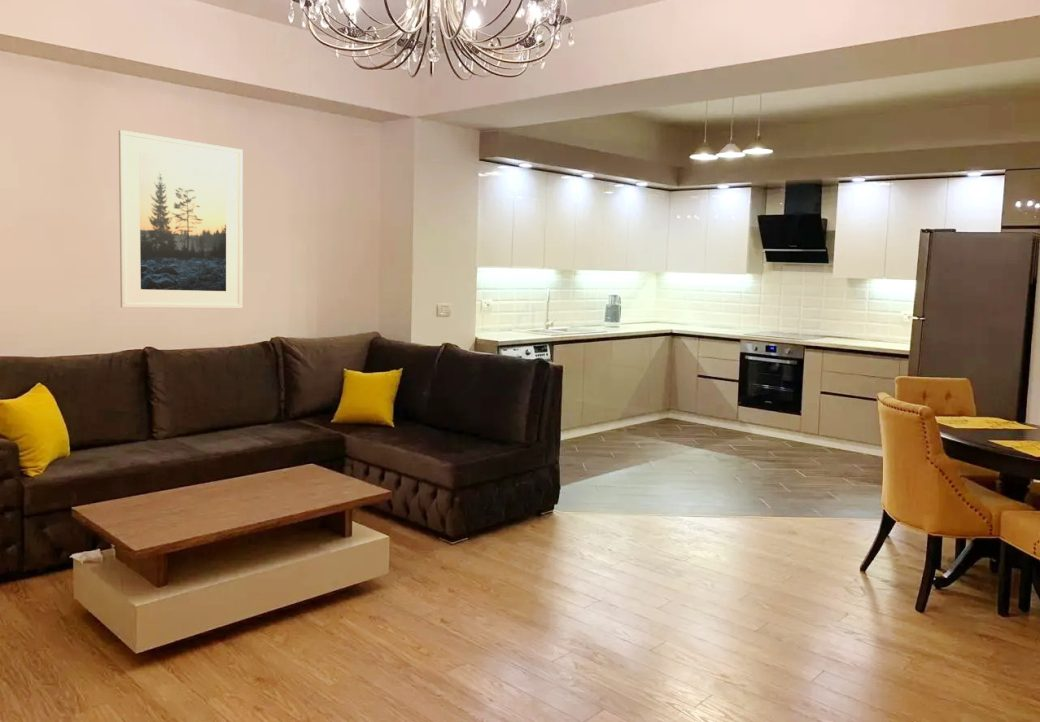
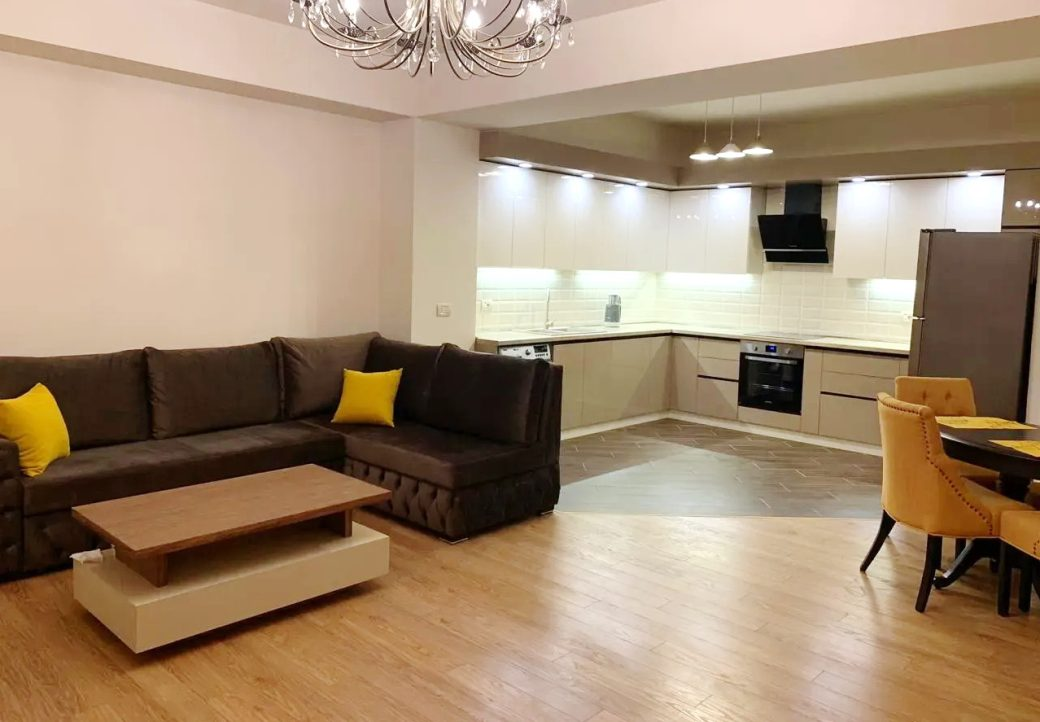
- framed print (184, 225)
